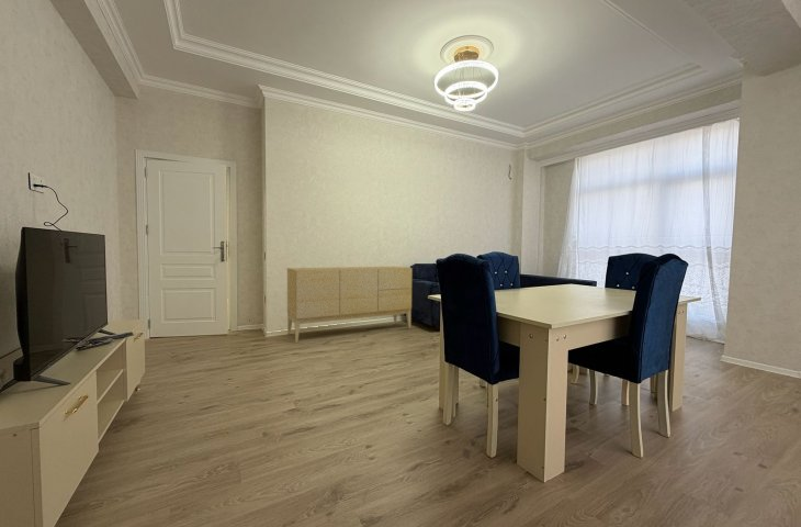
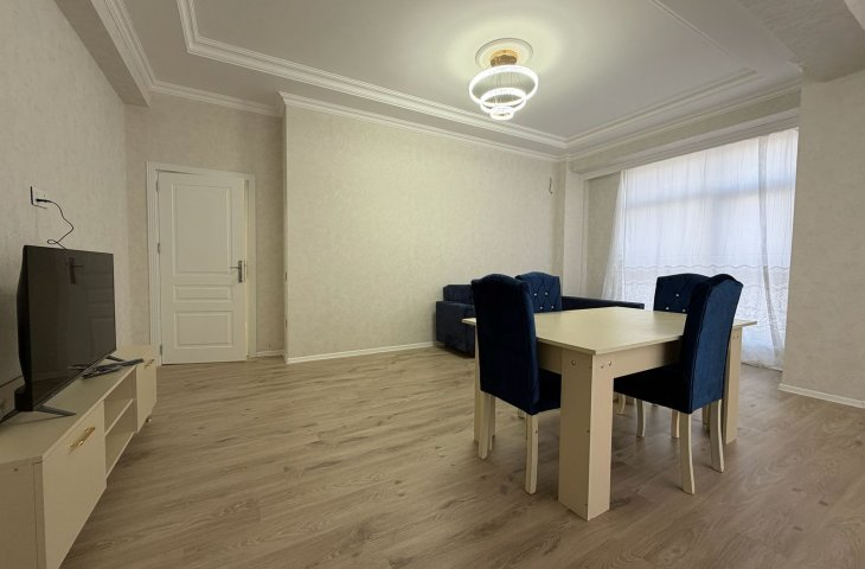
- sideboard (352, 299)
